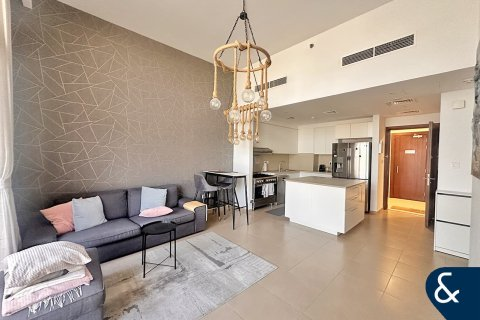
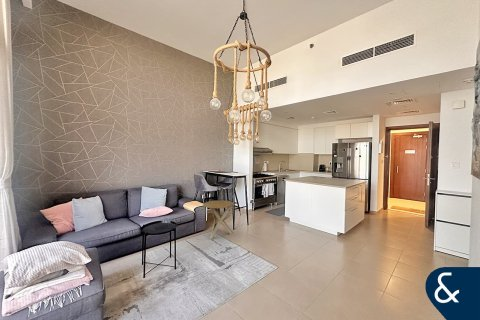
+ side table (218, 218)
